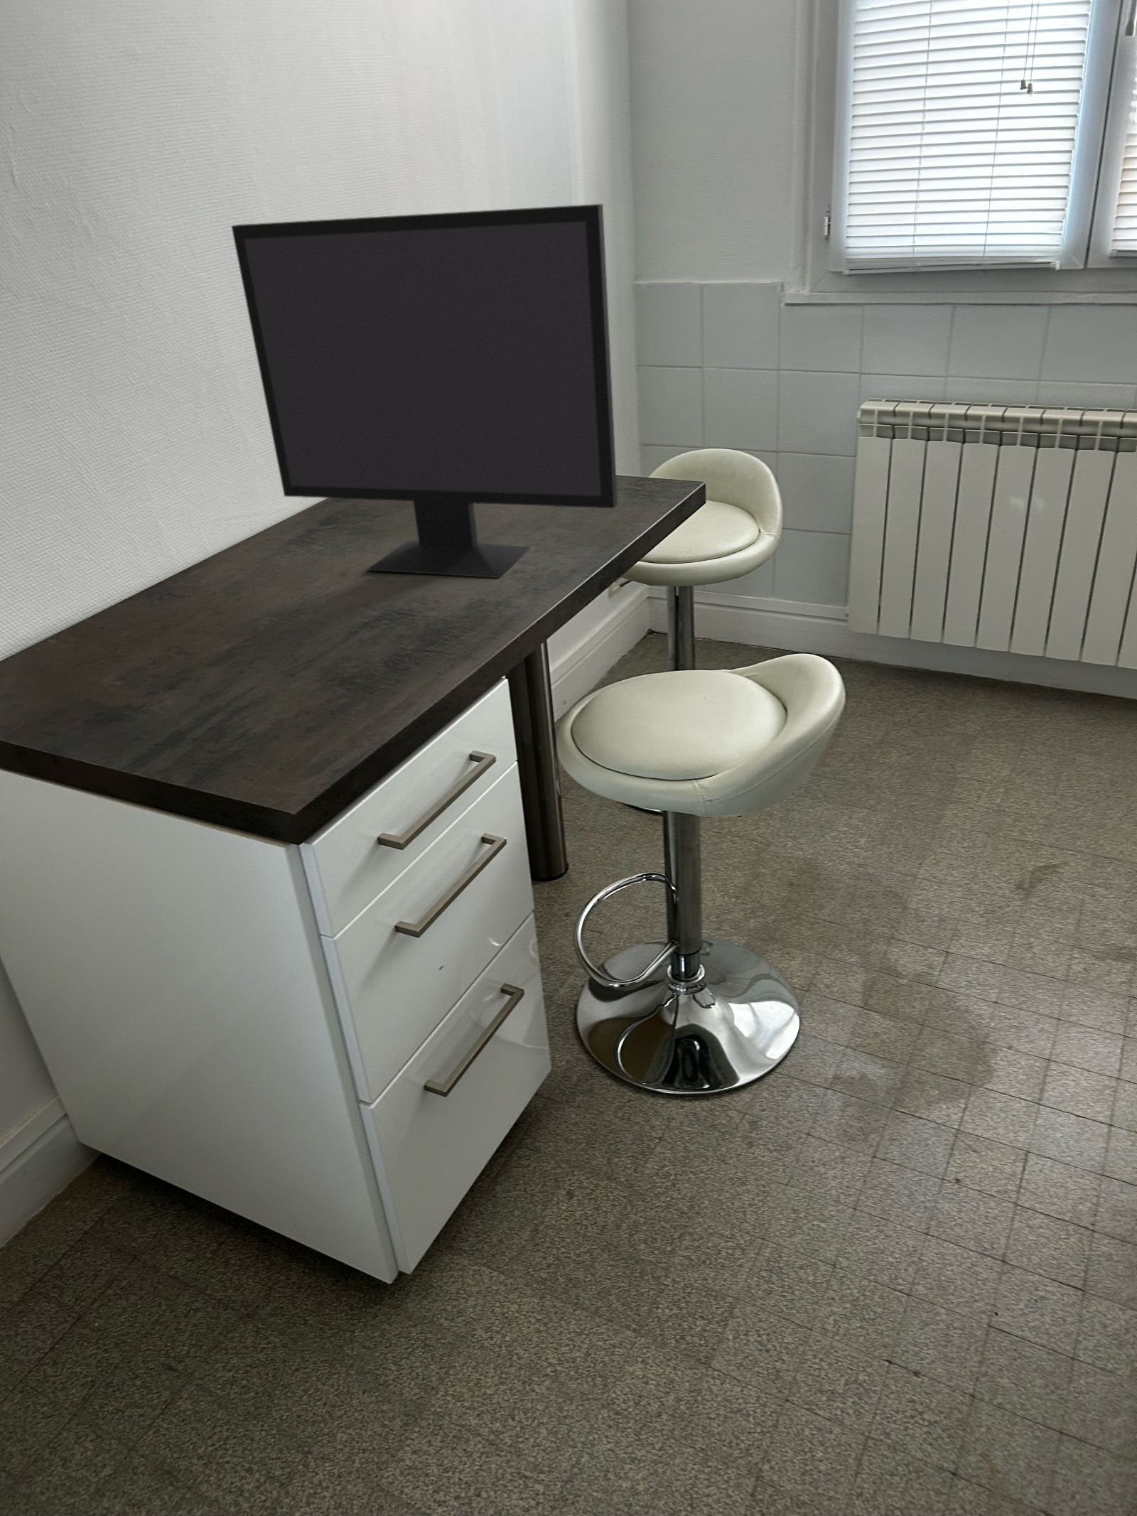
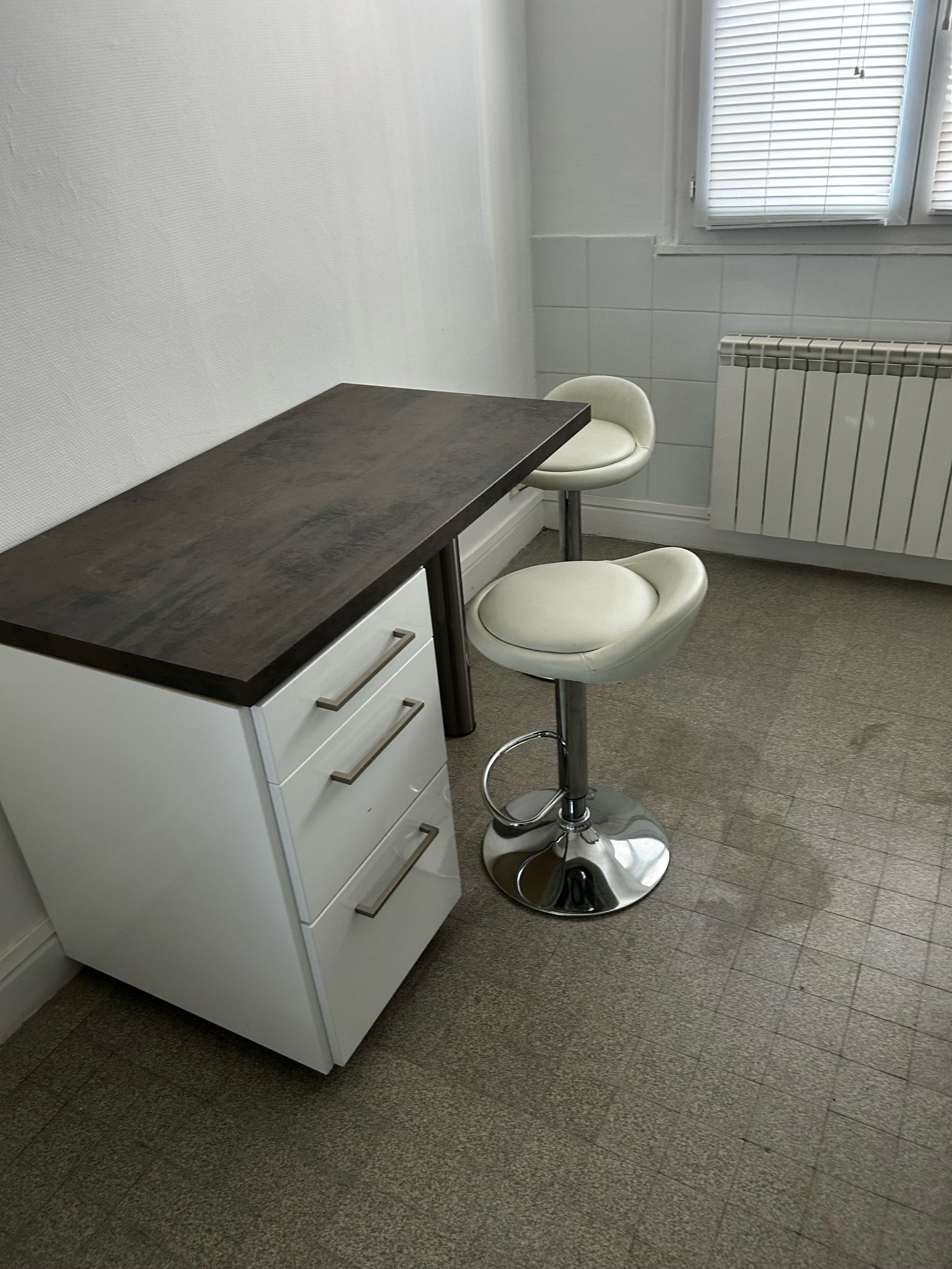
- monitor (430, 399)
